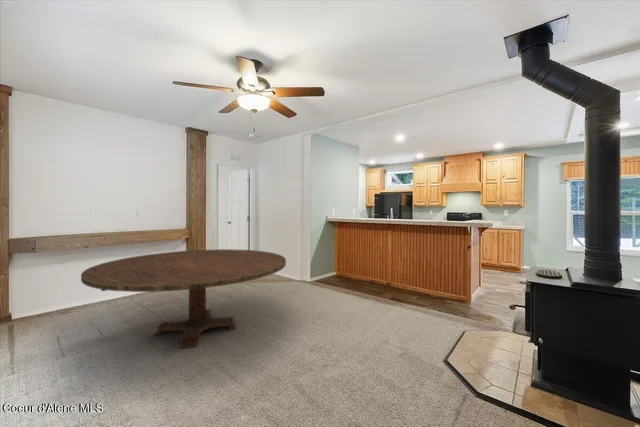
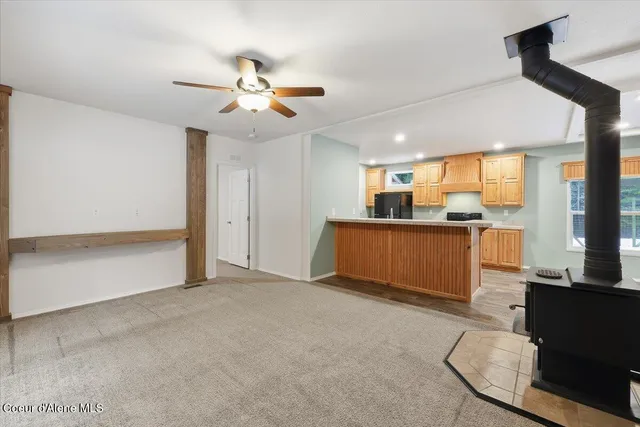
- dining table (197, 295)
